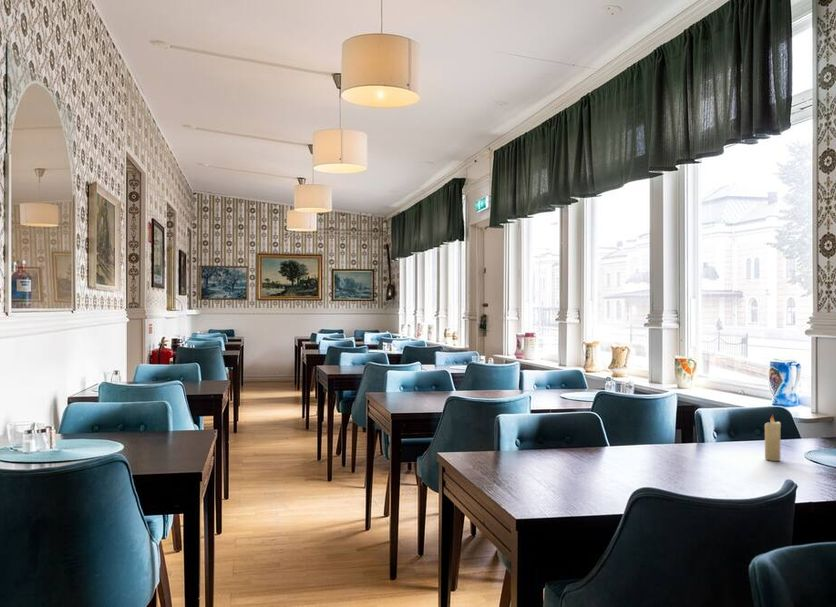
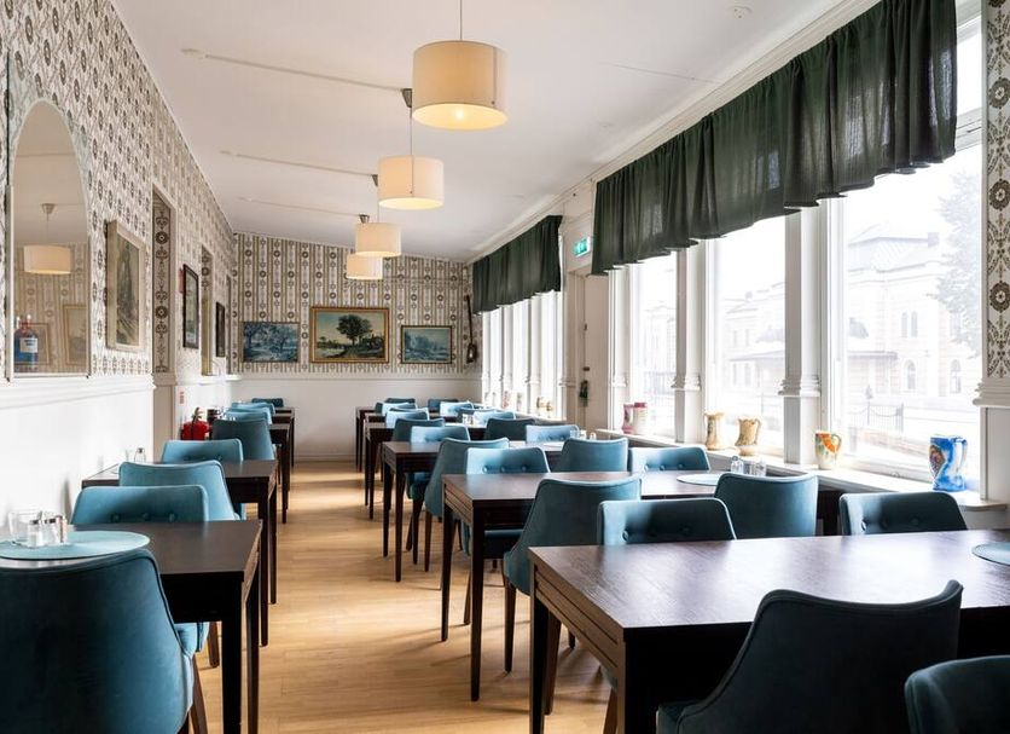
- candle (772, 436)
